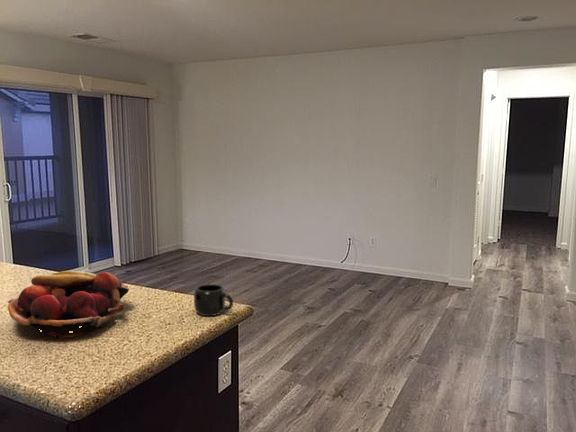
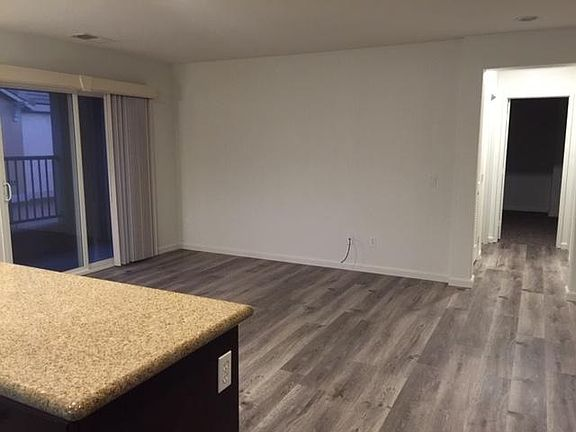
- fruit basket (70, 298)
- mug (211, 300)
